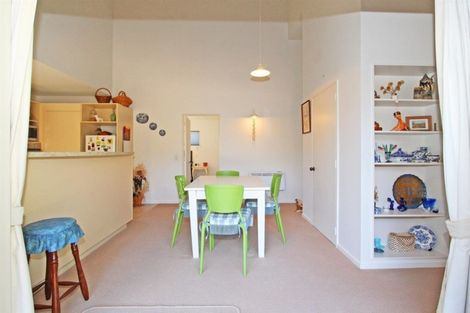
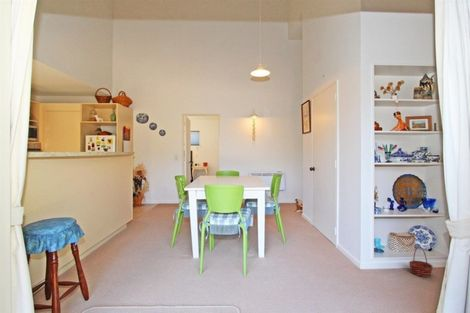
+ basket (420, 261)
